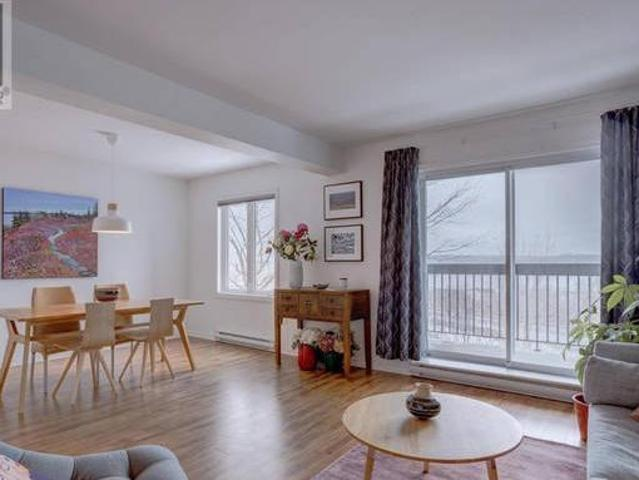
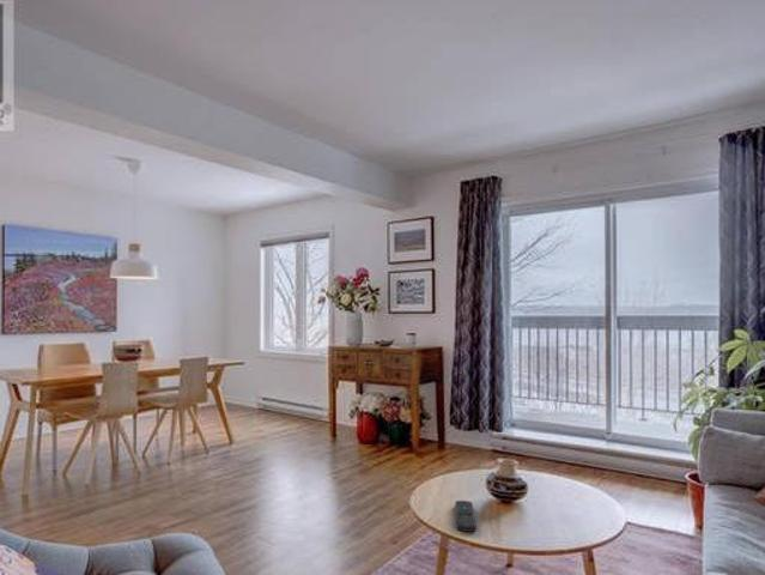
+ remote control (465, 514)
